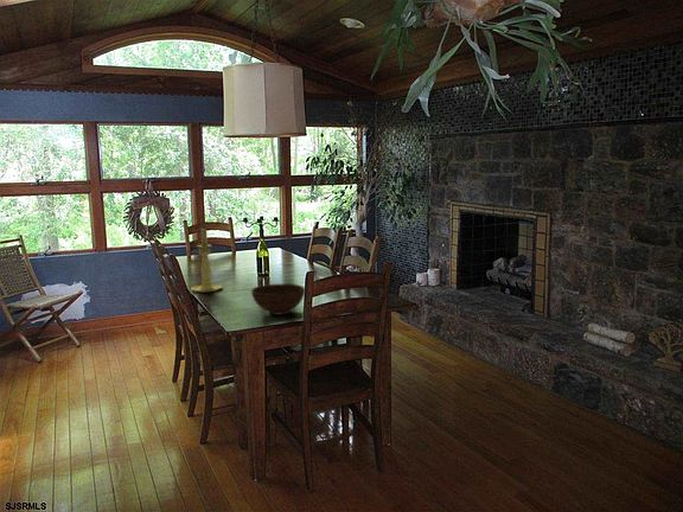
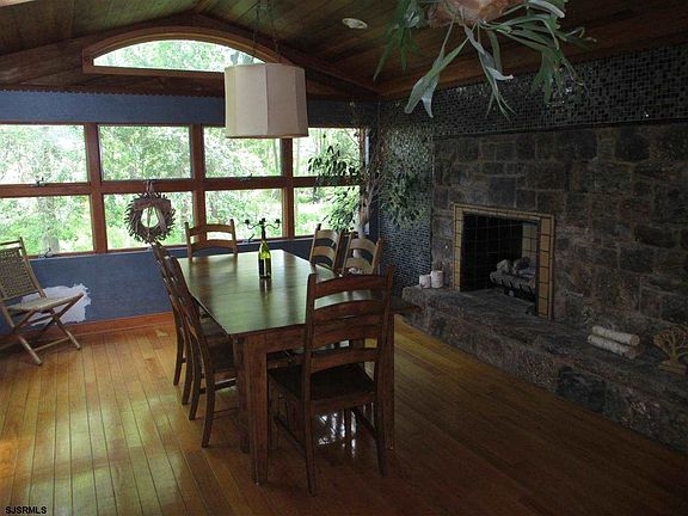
- bowl (279, 300)
- candle holder (205, 258)
